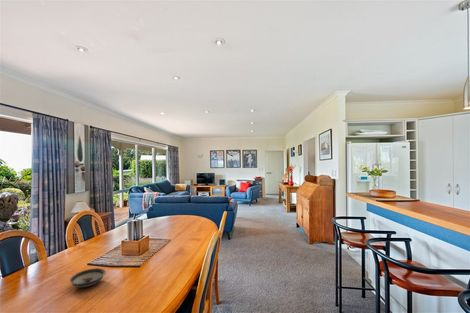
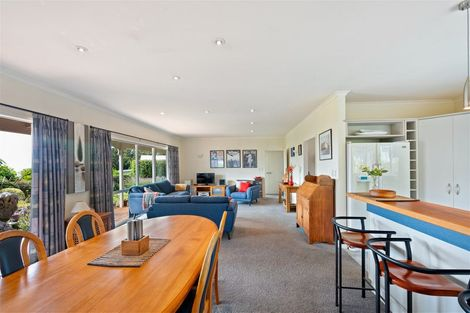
- saucer (88, 279)
